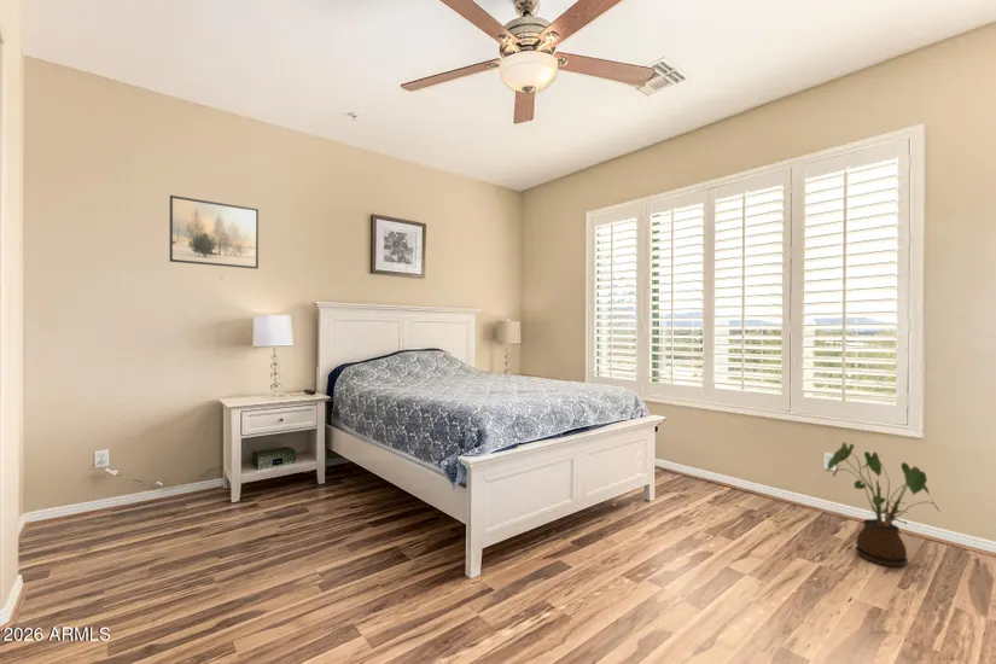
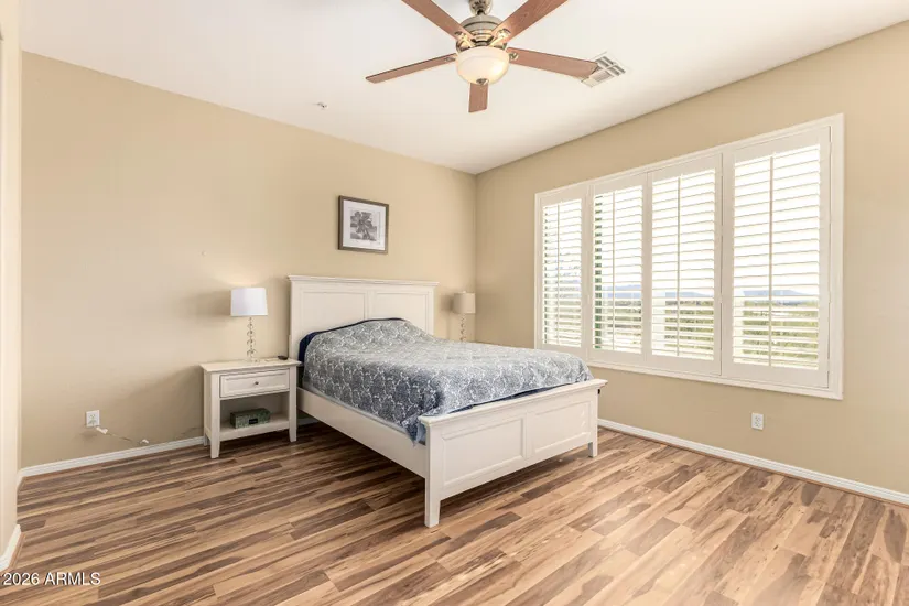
- house plant (881, 502)
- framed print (216, 233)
